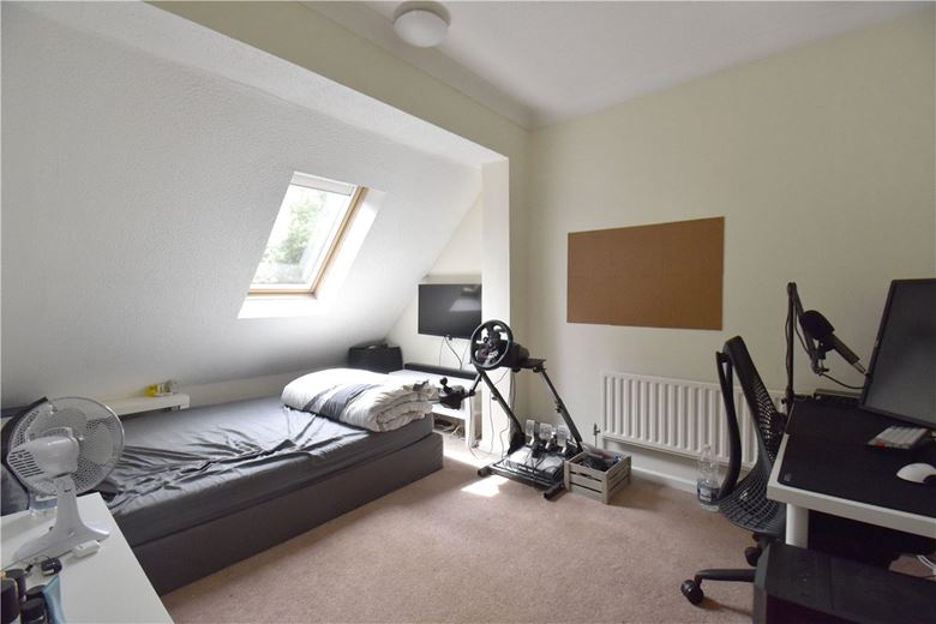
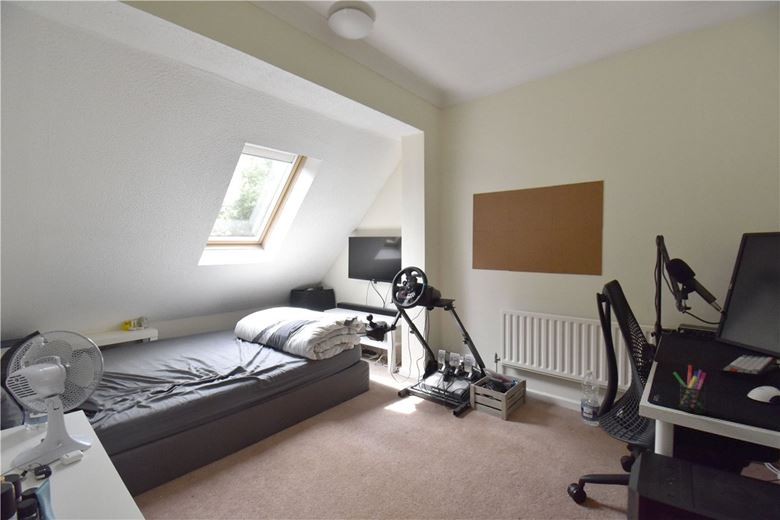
+ pen holder (689, 388)
